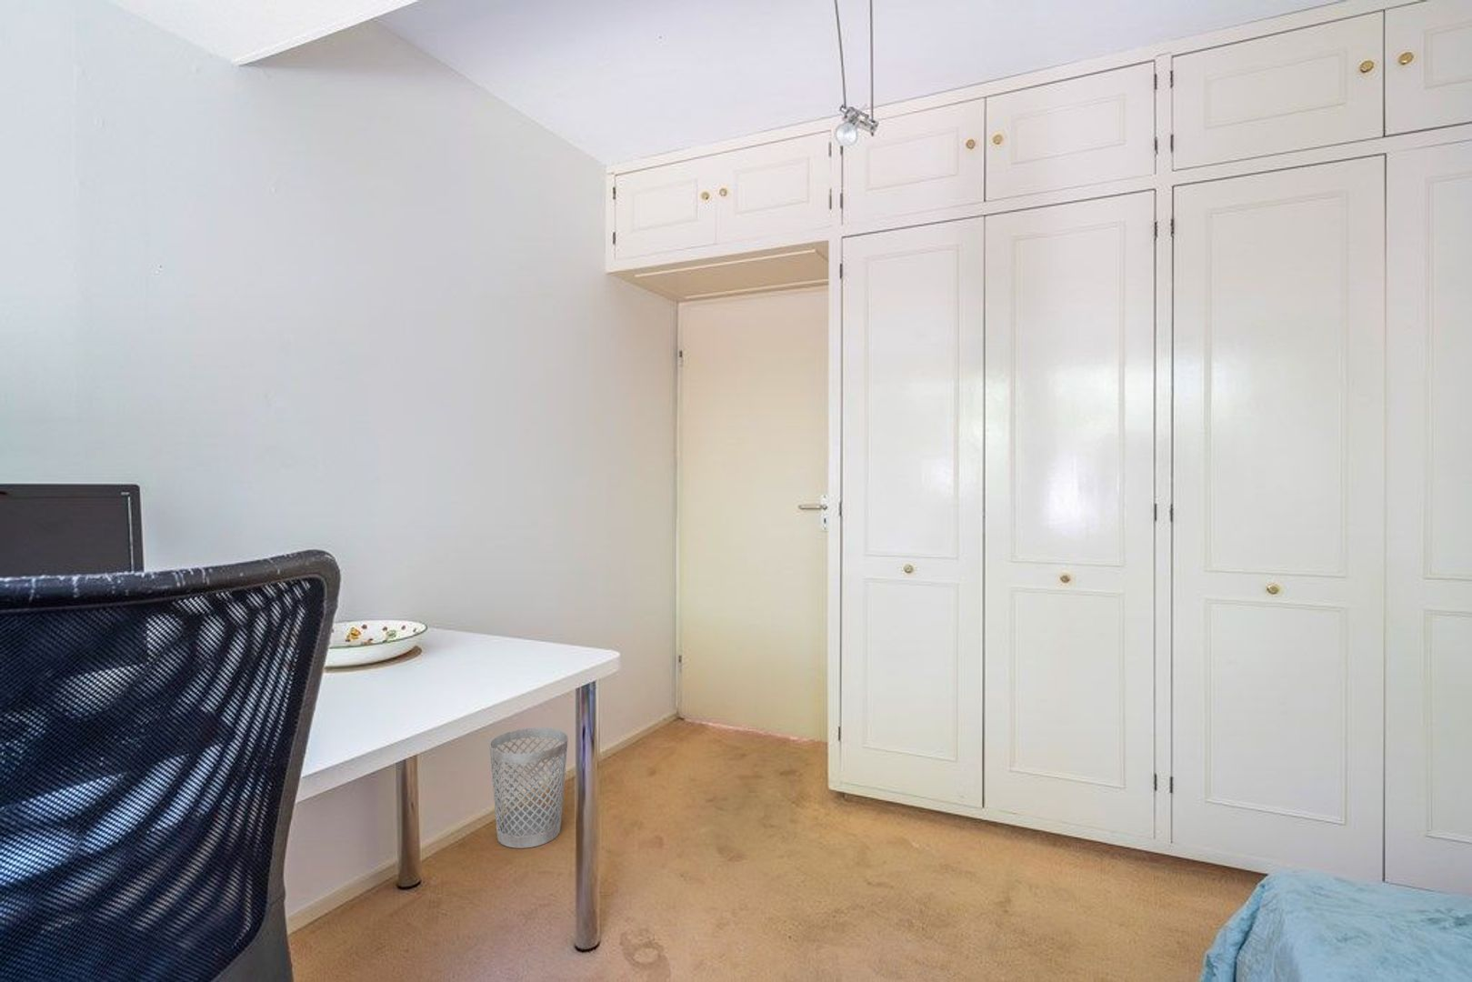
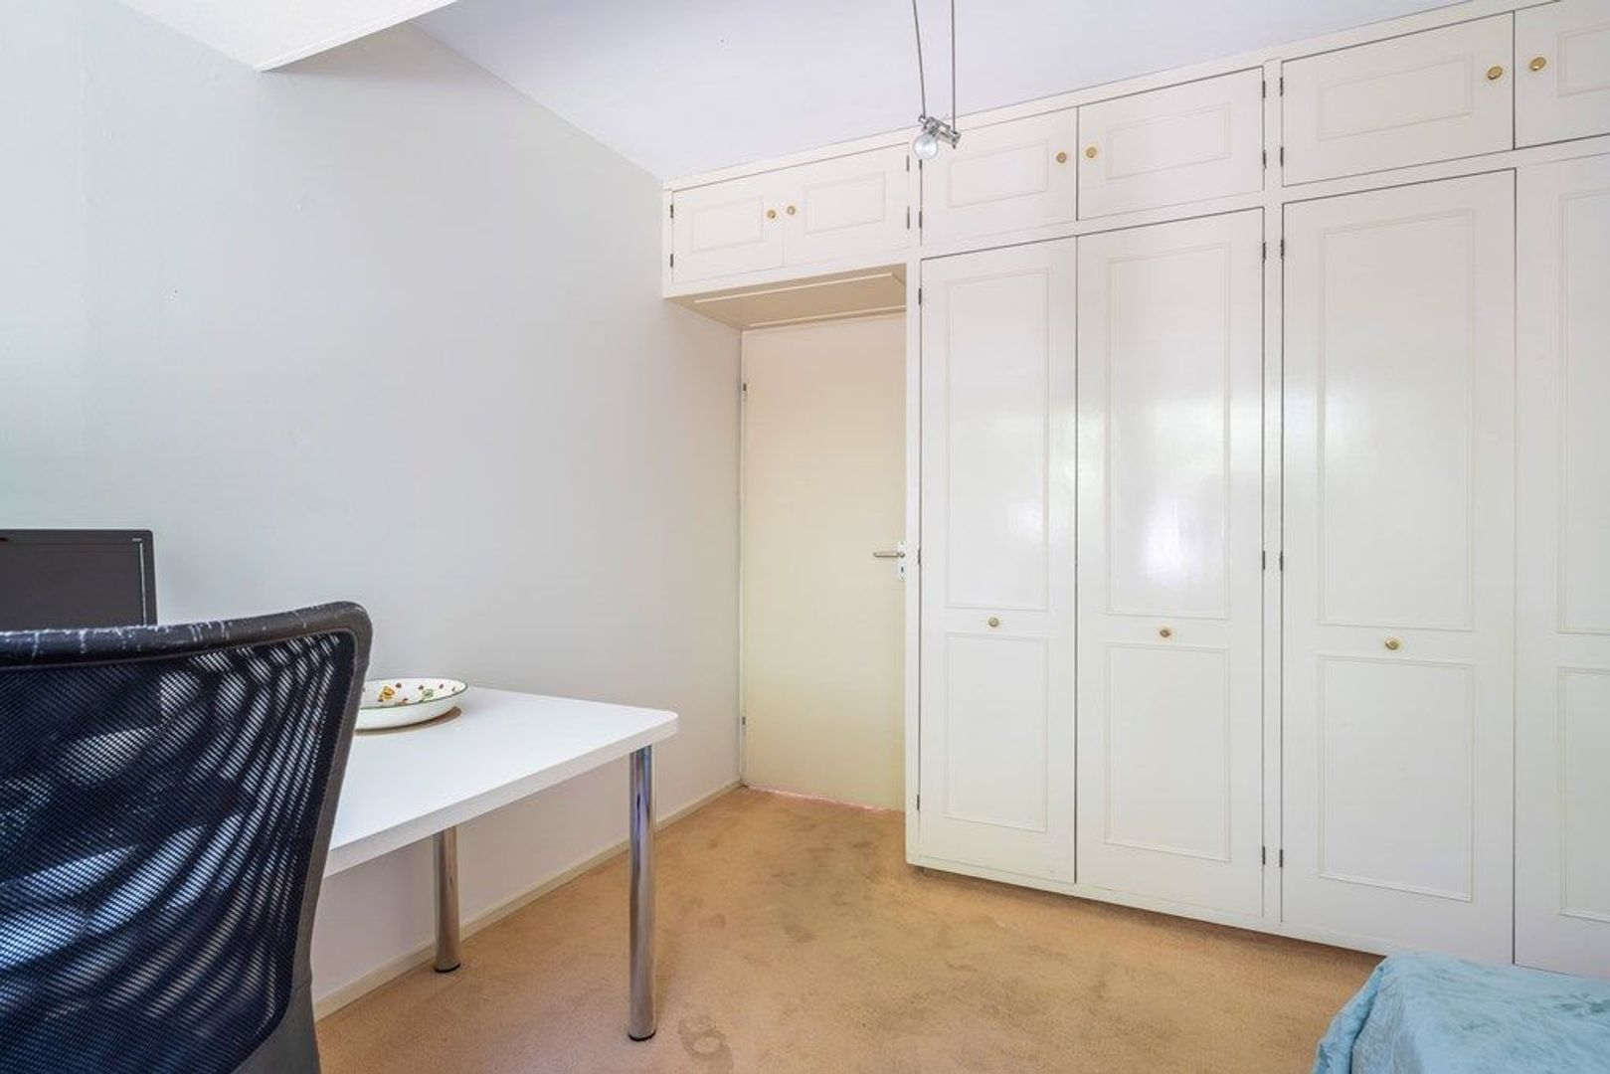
- wastebasket (528, 787)
